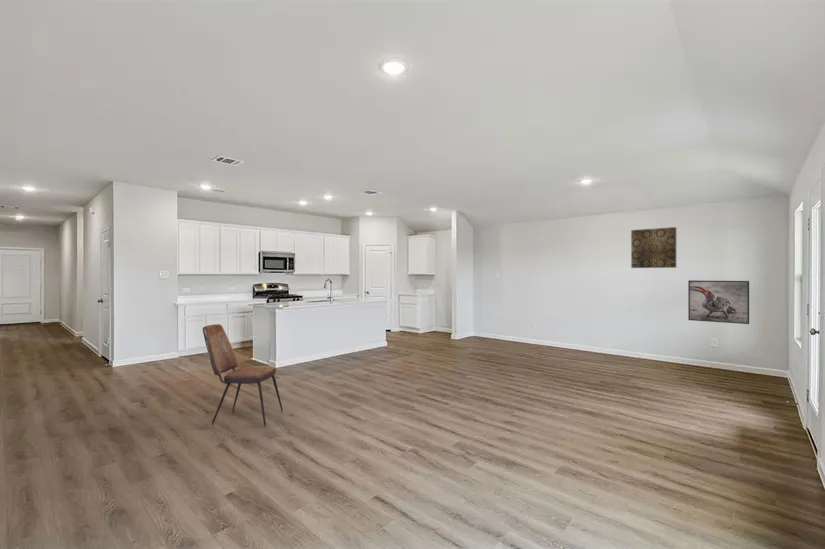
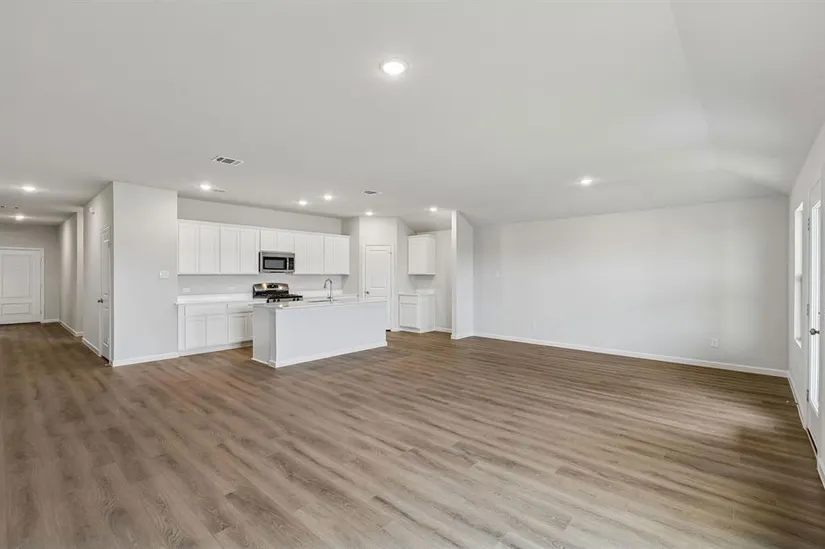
- dining chair (242, 371)
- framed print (717, 301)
- wall art (653, 248)
